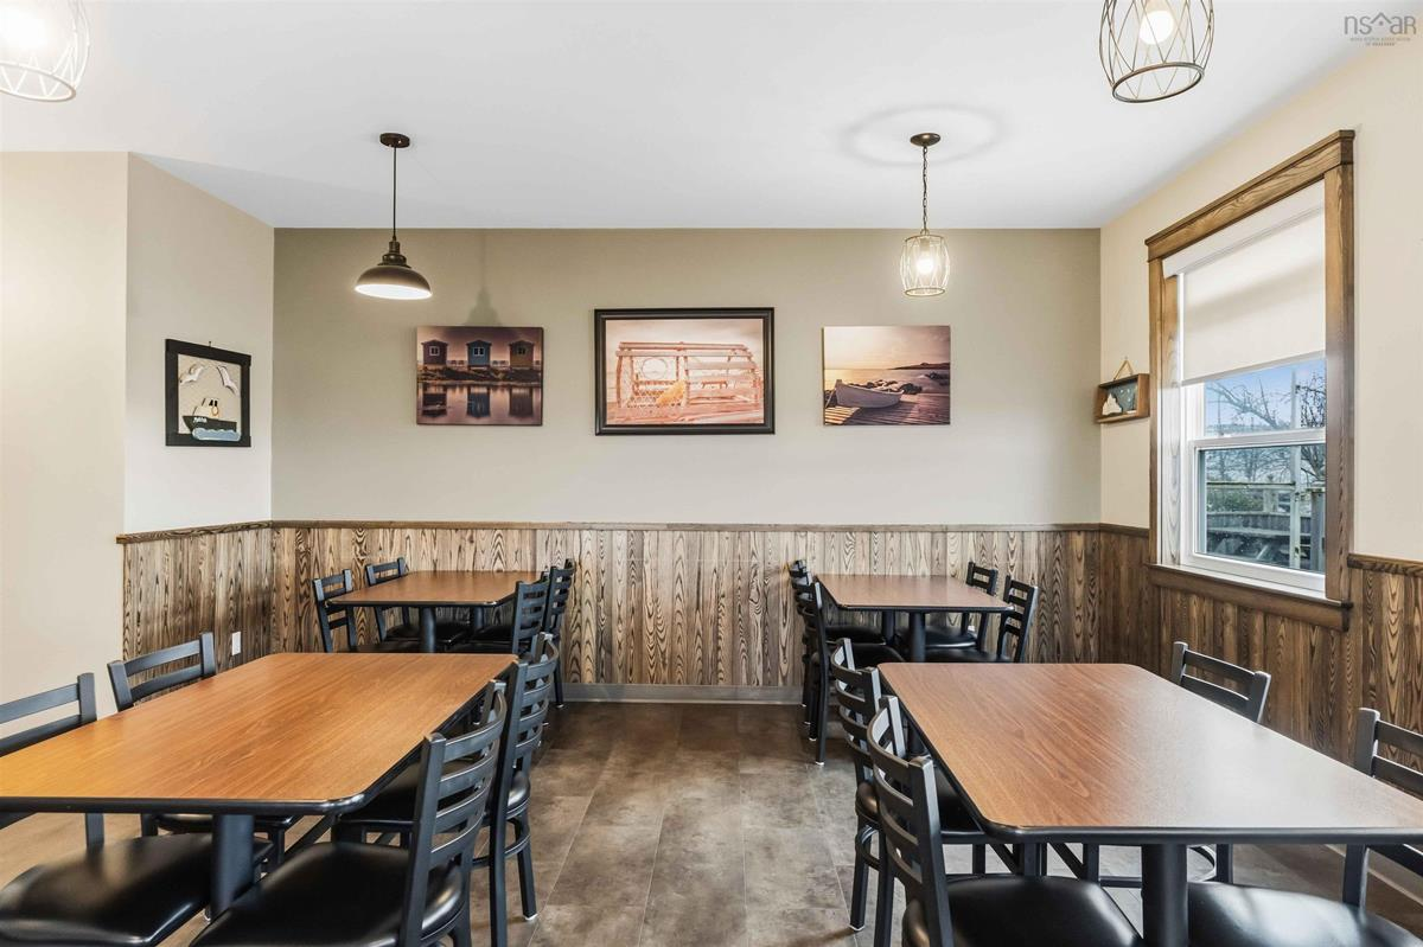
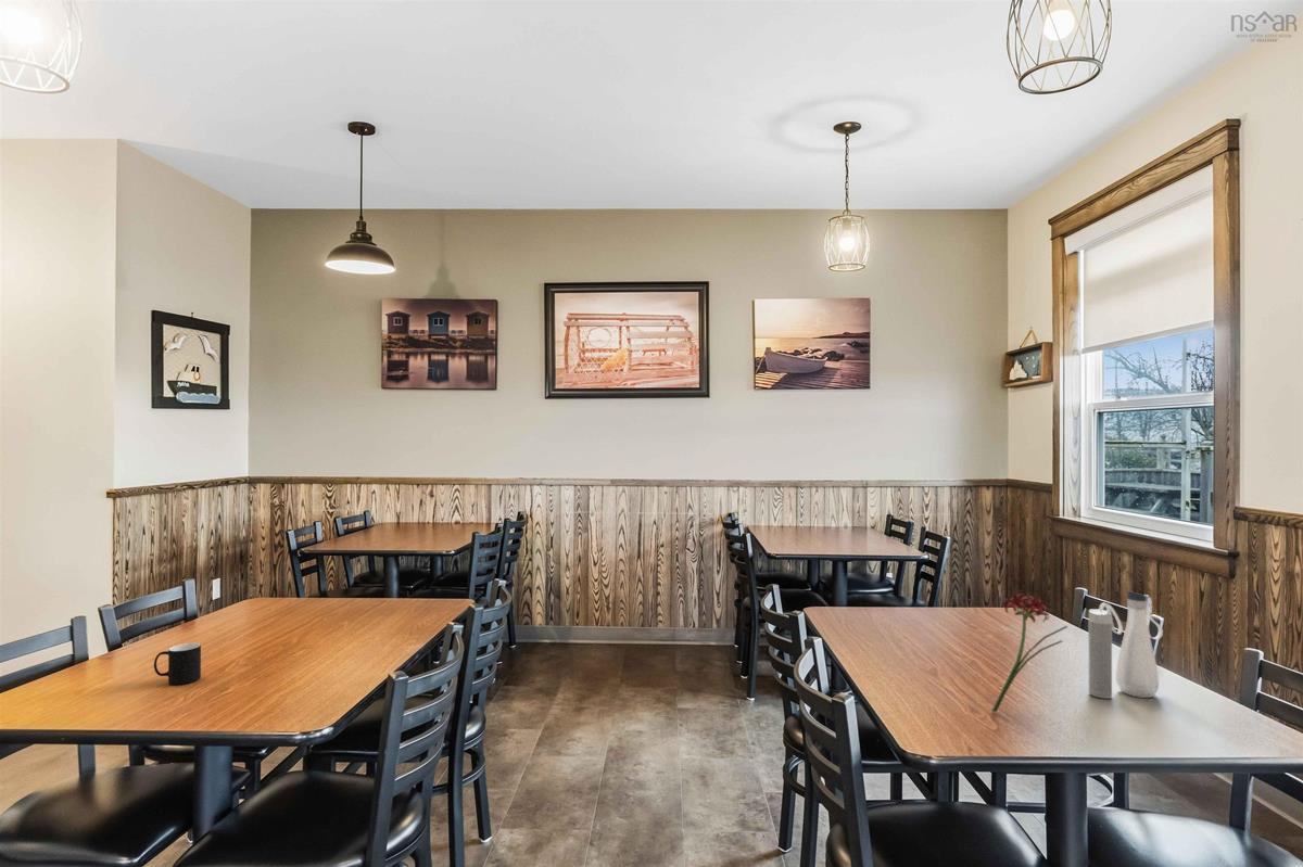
+ flower (1022, 641)
+ cup (177, 664)
+ water bottle (1126, 642)
